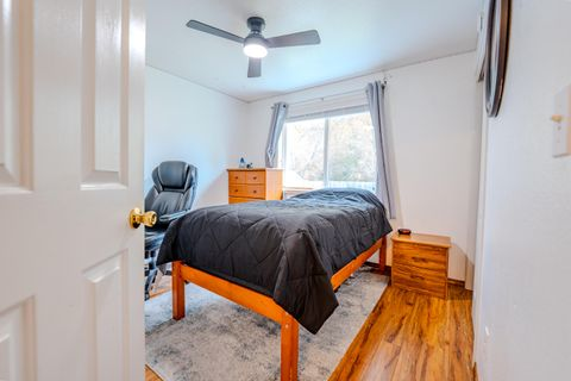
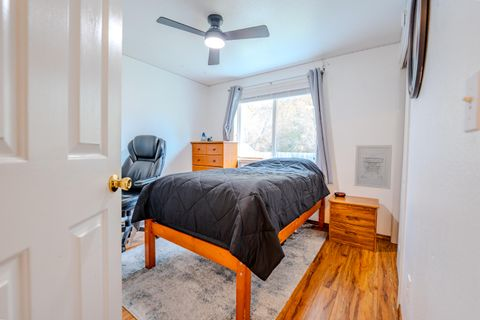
+ wall art (372, 166)
